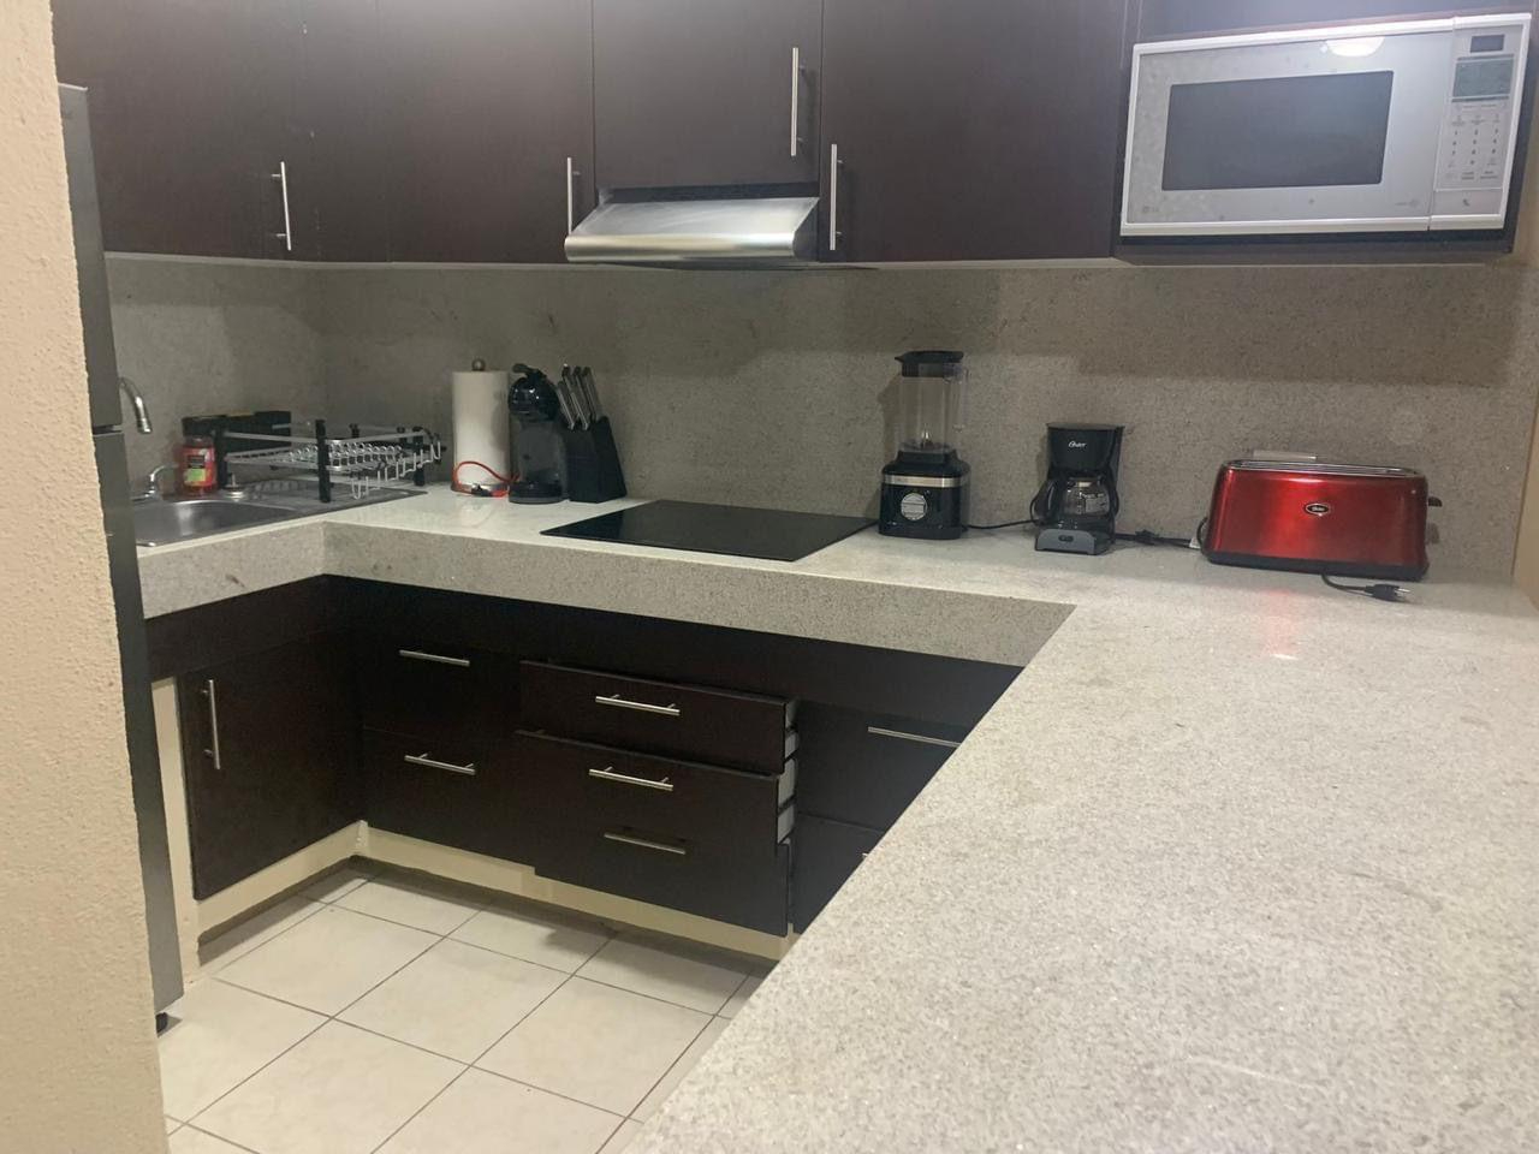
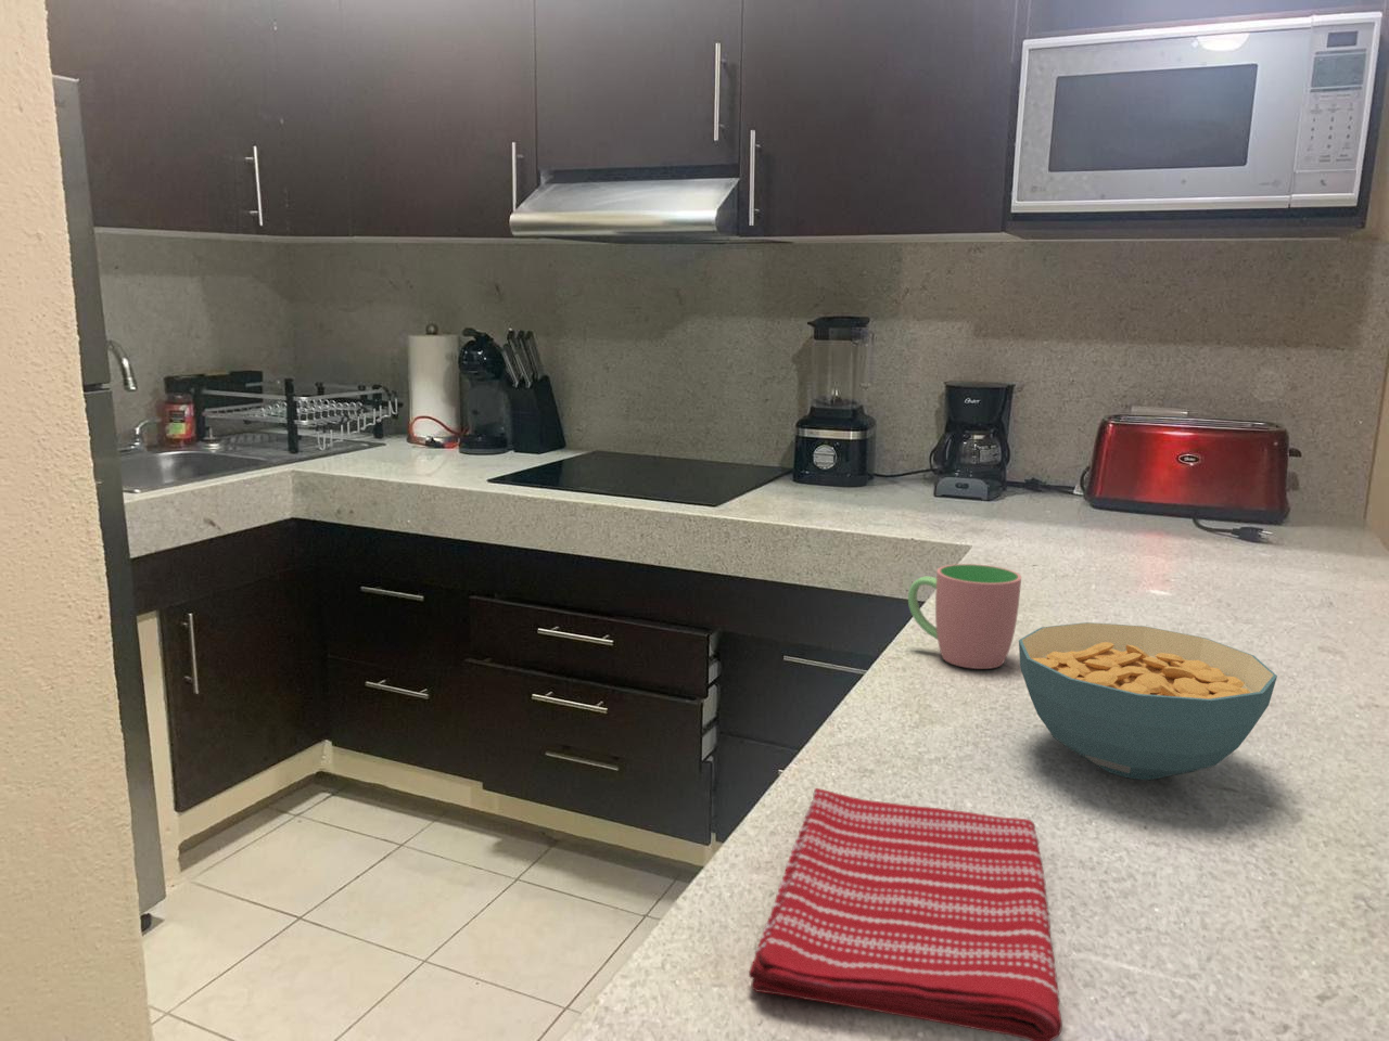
+ cereal bowl (1135, 711)
+ cup (961, 613)
+ dish towel (910, 891)
